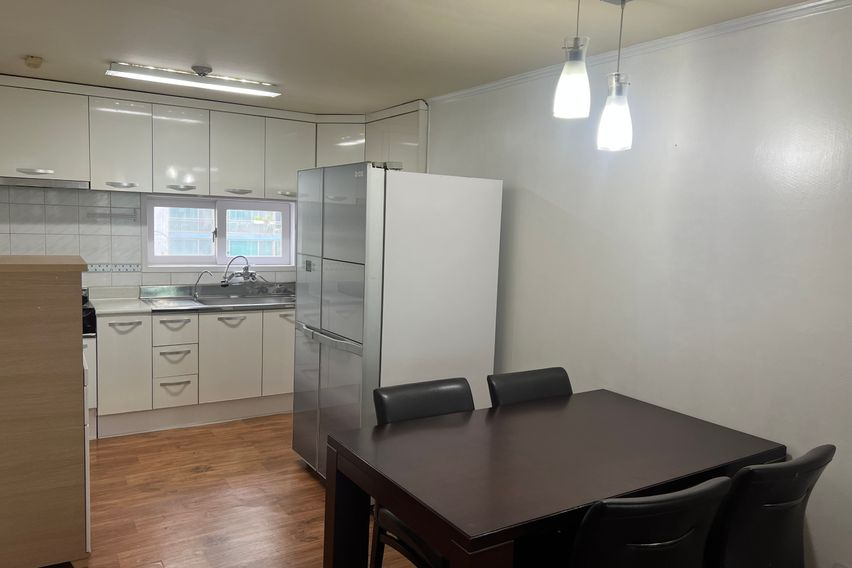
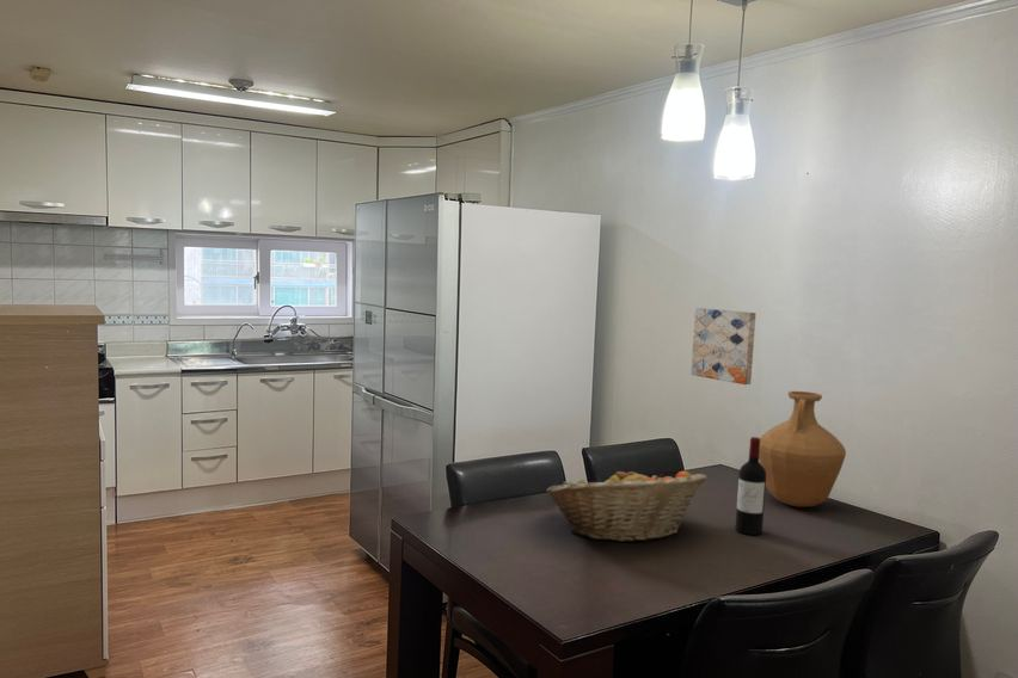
+ wall art (722, 345)
+ wine bottle (752, 485)
+ fruit basket (626, 495)
+ vase (801, 449)
